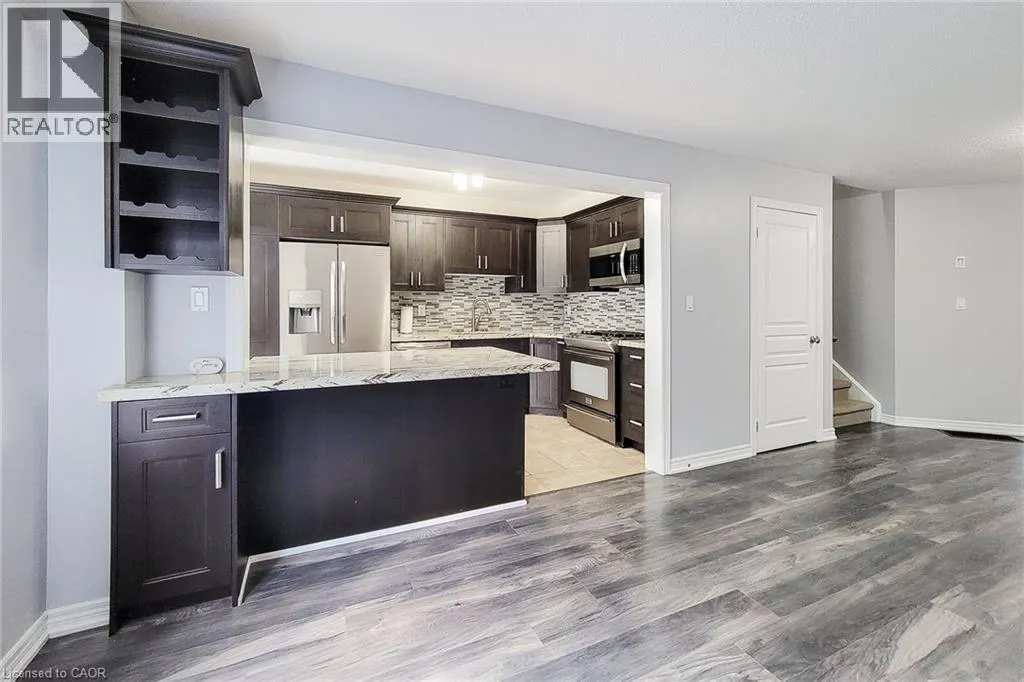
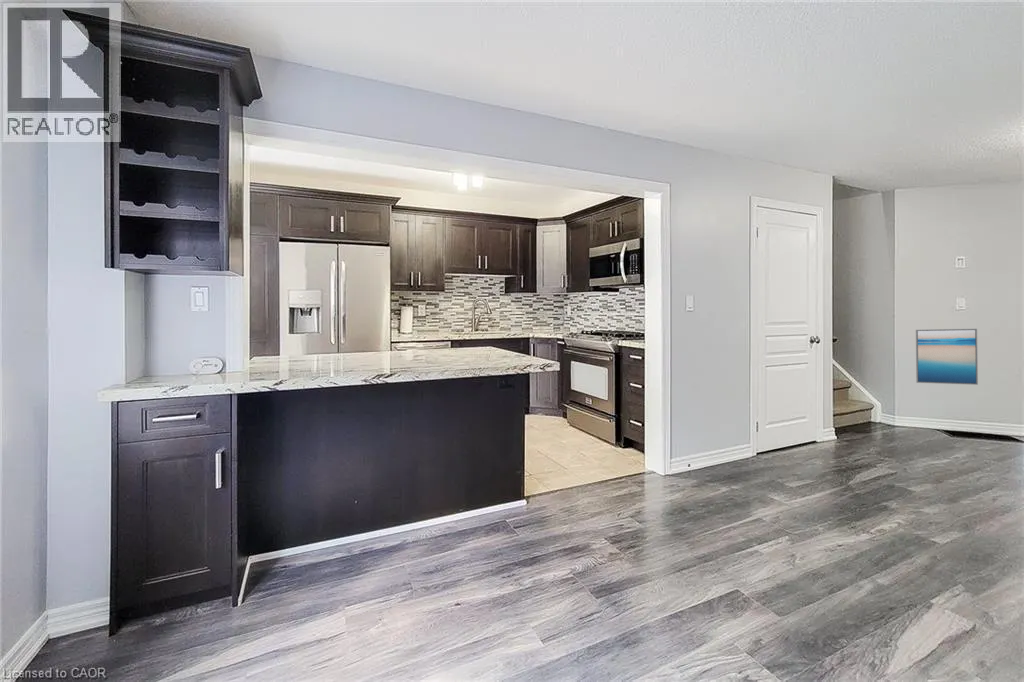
+ wall art (945, 356)
